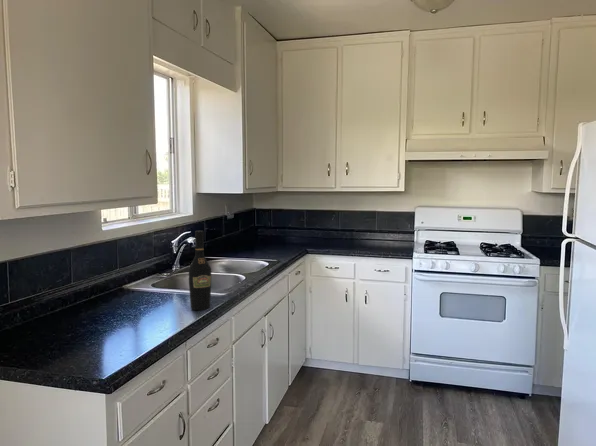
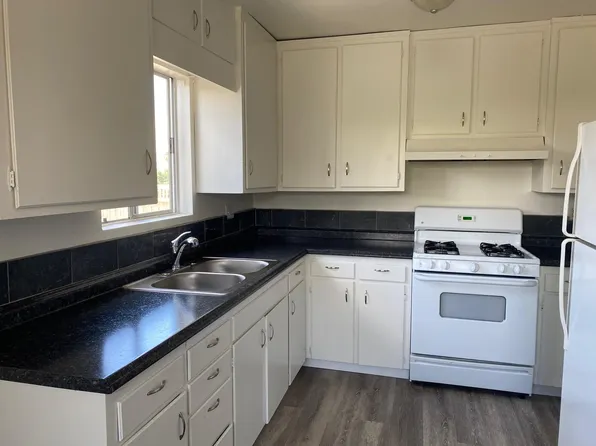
- wine bottle (199, 269)
